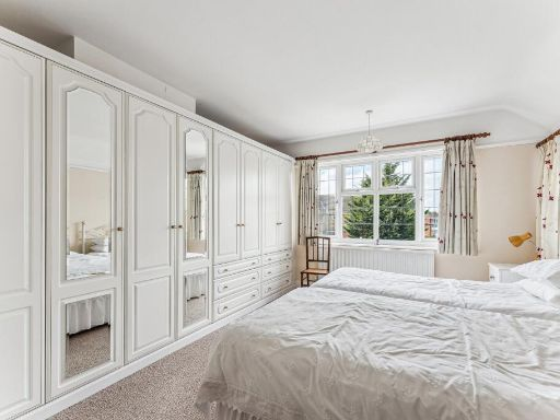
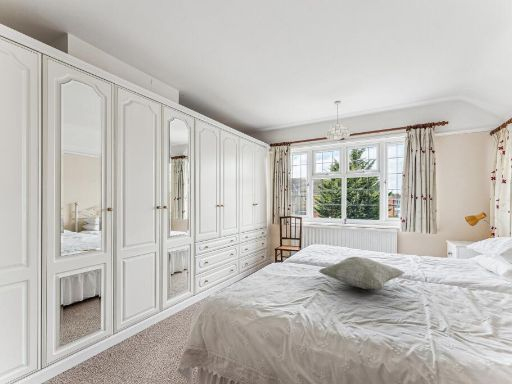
+ decorative pillow (361, 271)
